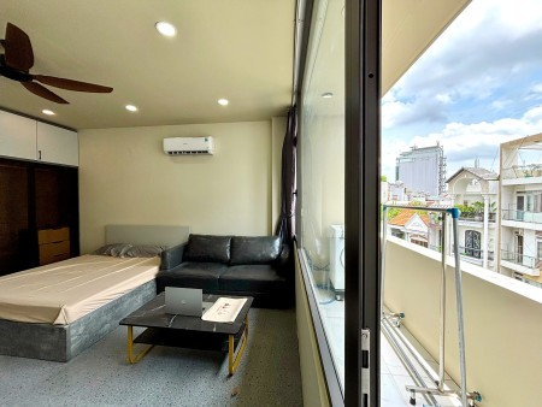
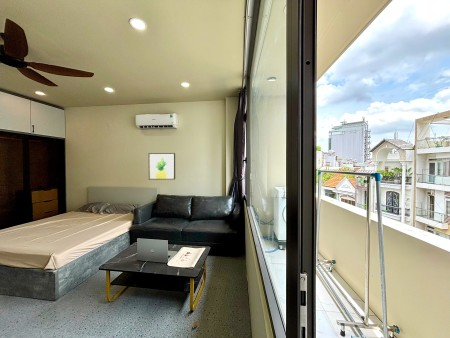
+ wall art (161, 166)
